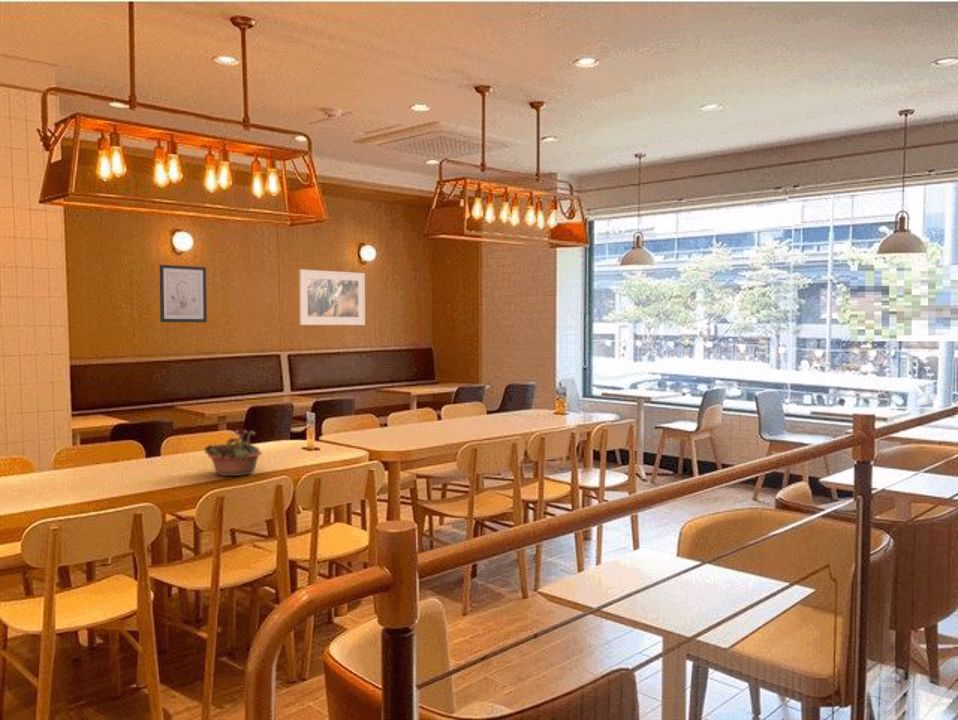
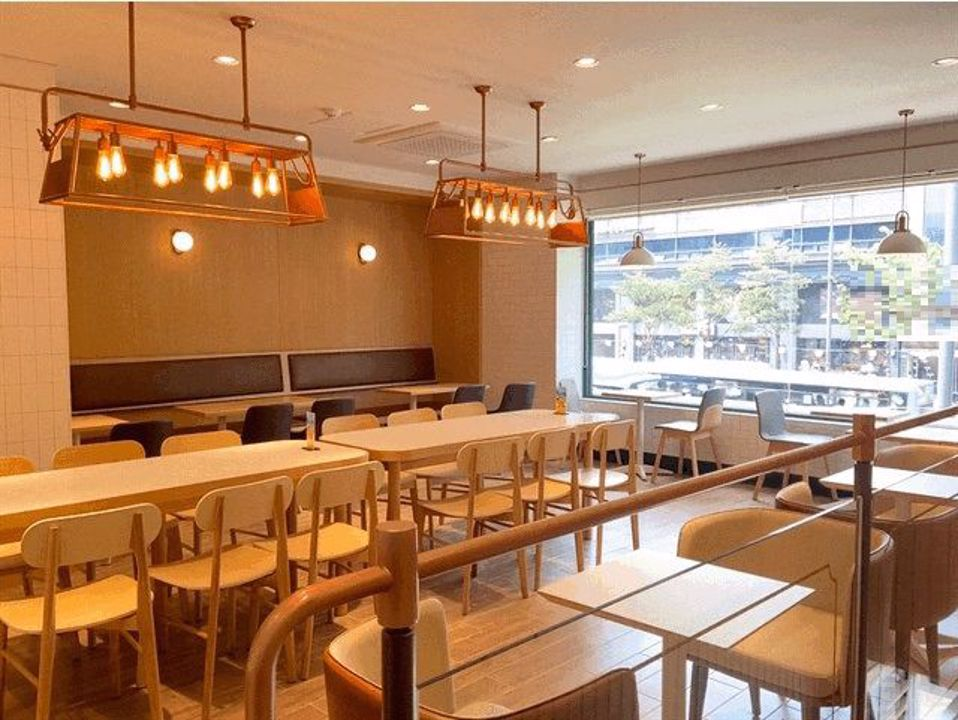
- succulent planter (237, 452)
- wall art (183, 294)
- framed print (333, 298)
